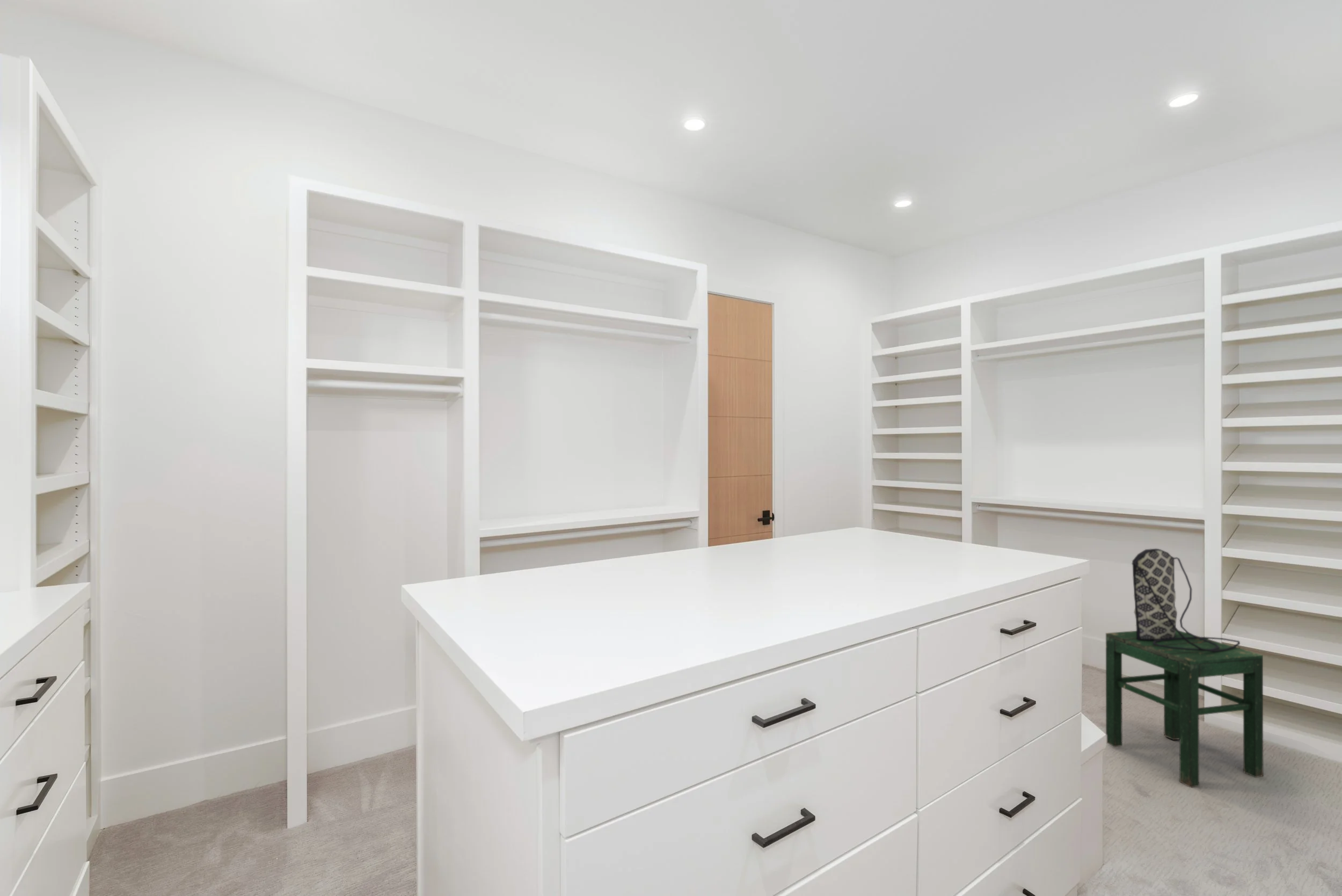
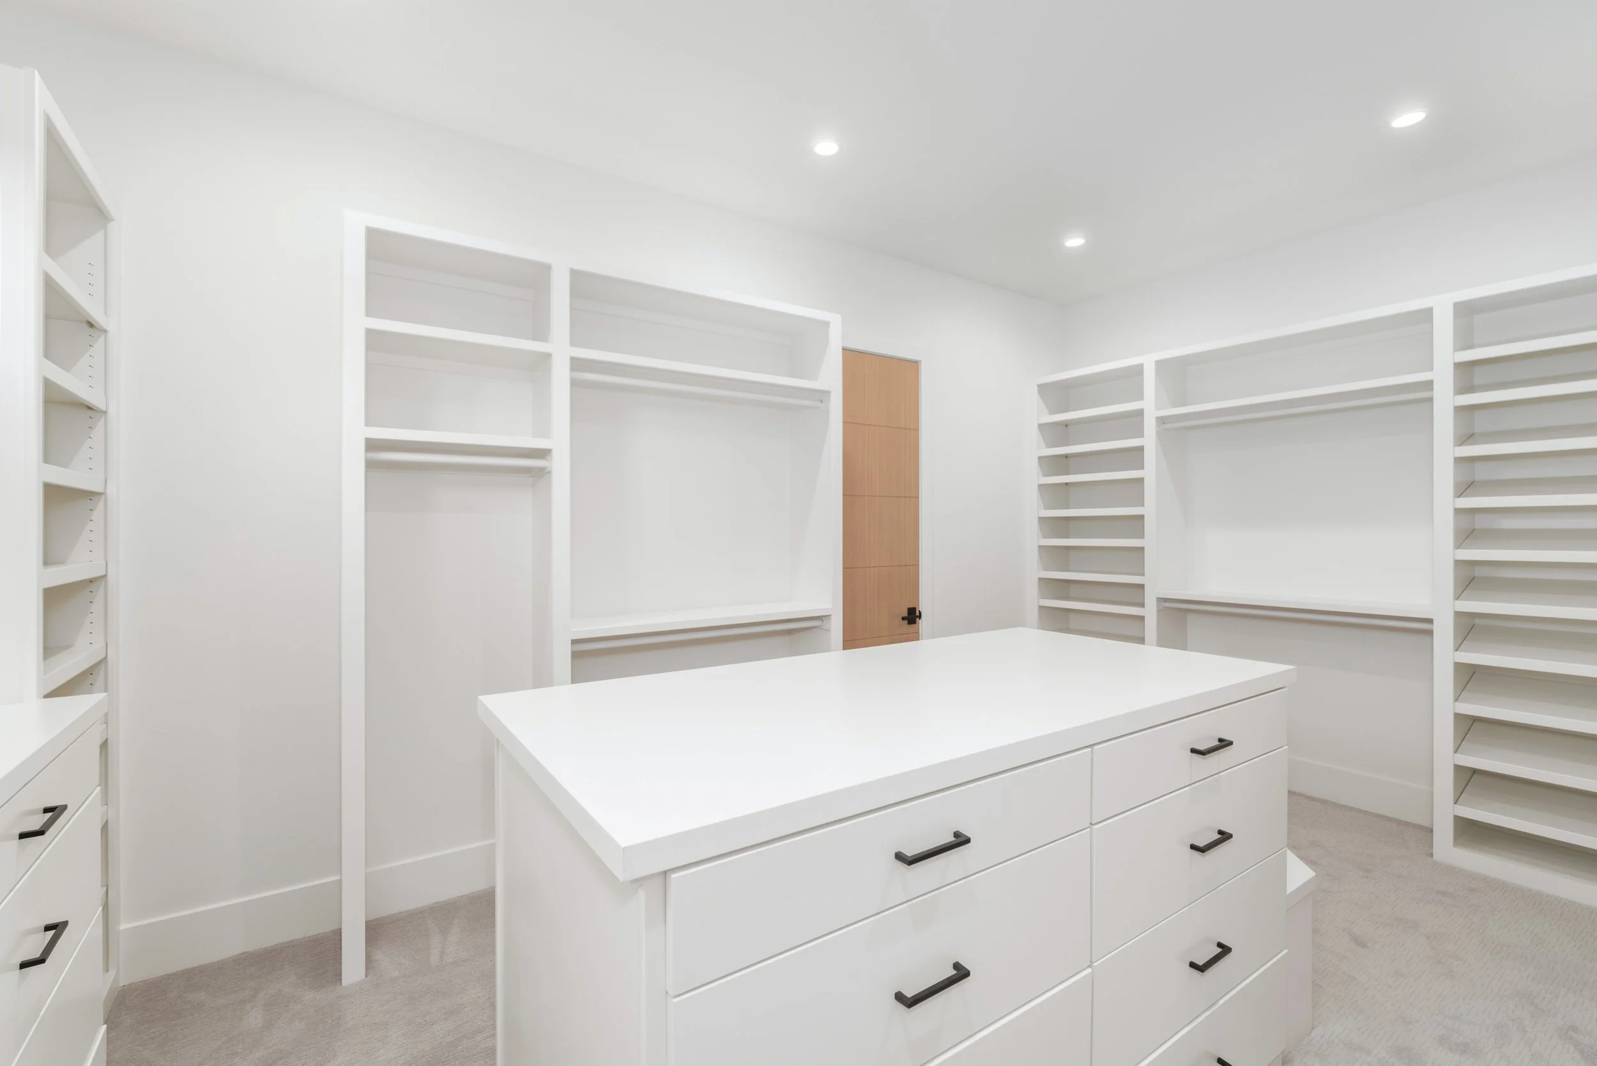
- handbag (1175, 596)
- stool (1180, 701)
